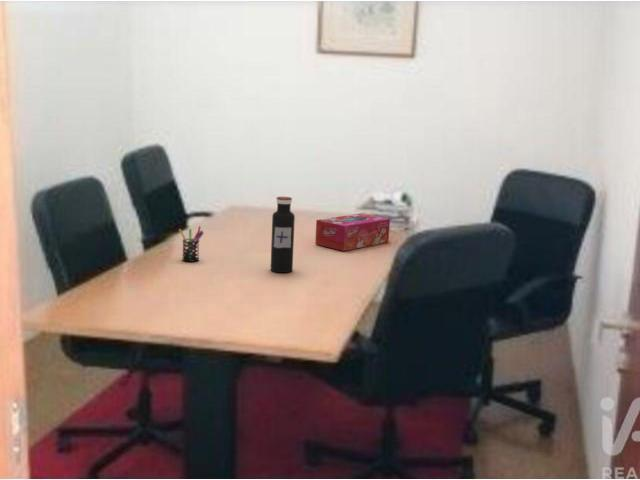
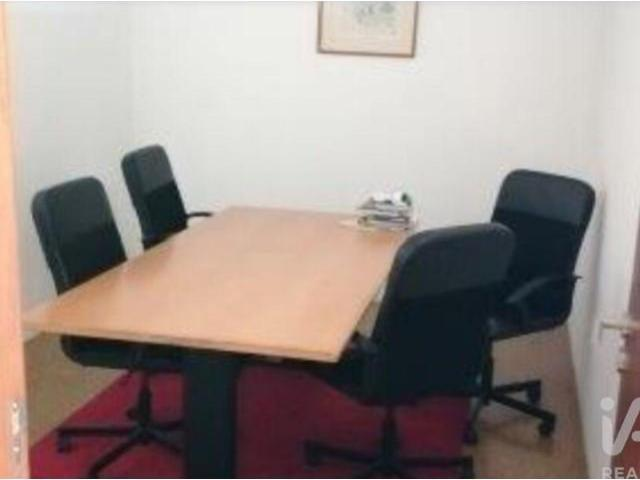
- pen holder (191, 242)
- water bottle (282, 234)
- tissue box (353, 231)
